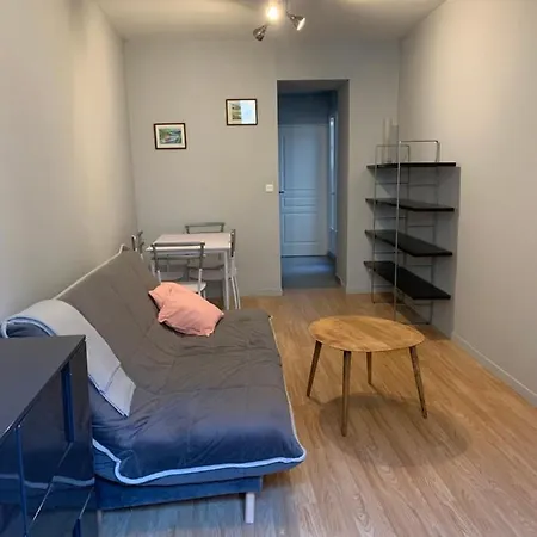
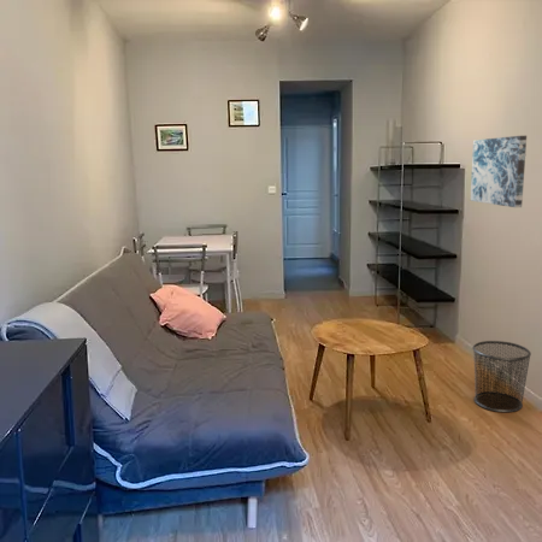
+ waste bin (500, 376)
+ wall art (495, 171)
